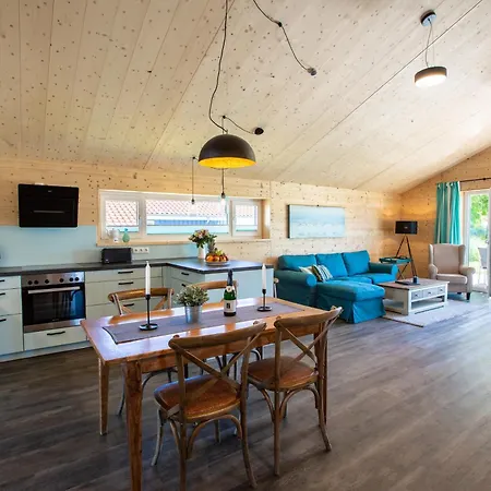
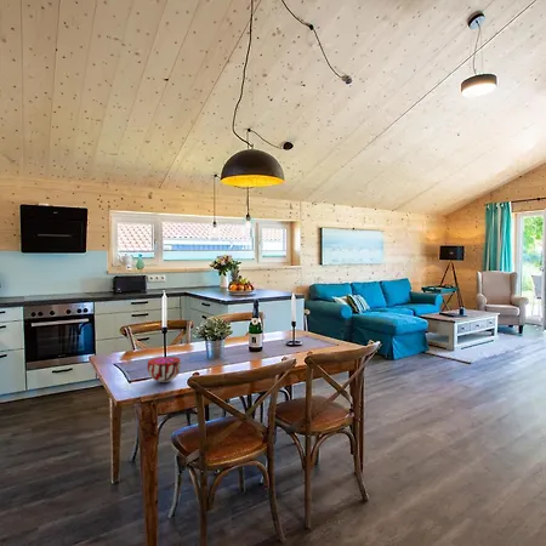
+ decorative bowl (164, 370)
